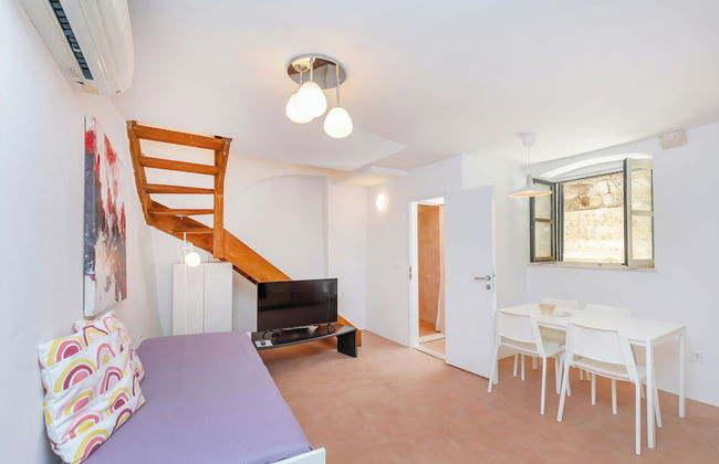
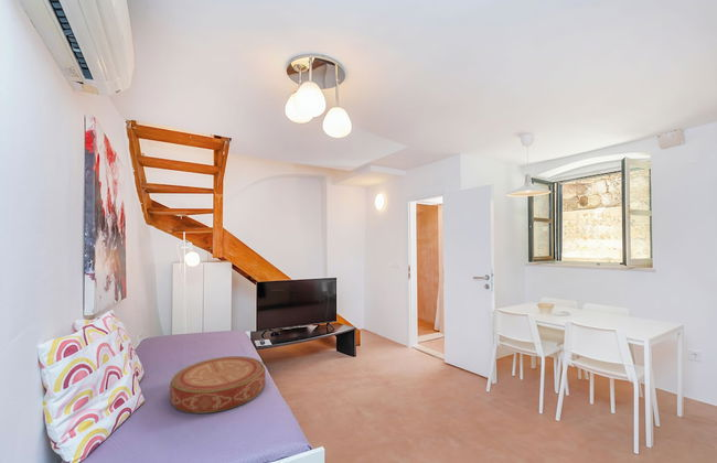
+ cushion (220, 380)
